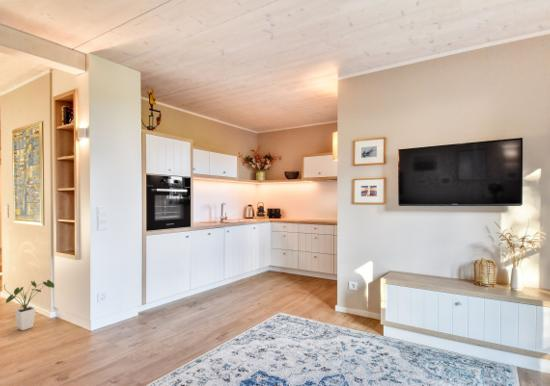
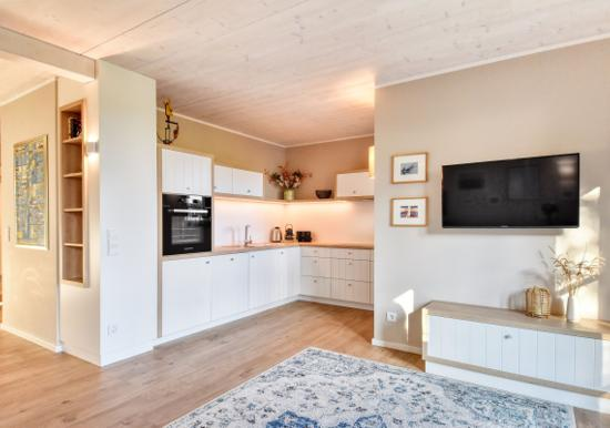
- house plant (27, 304)
